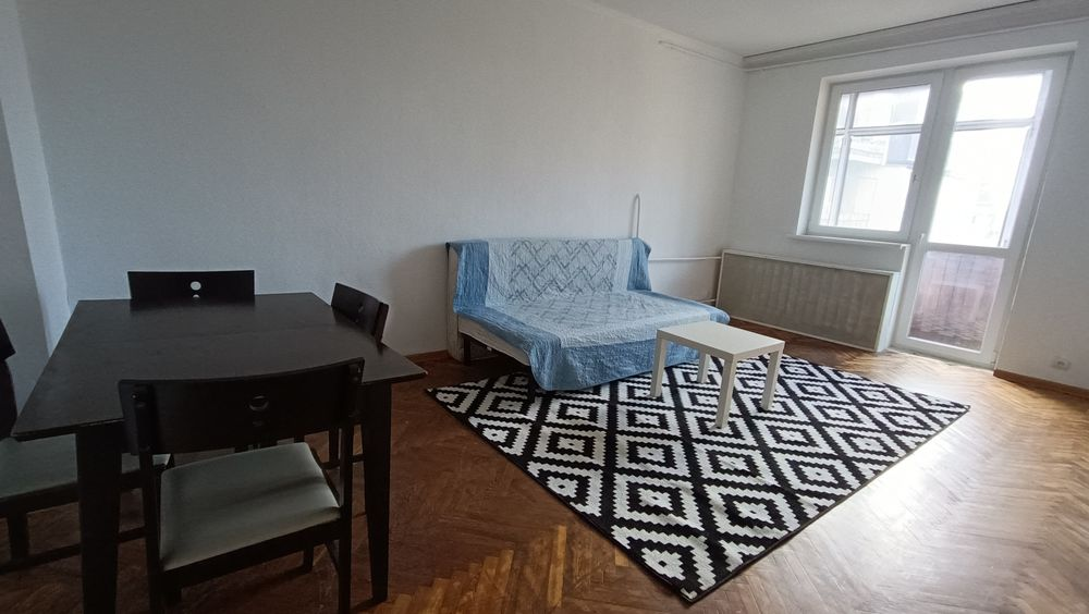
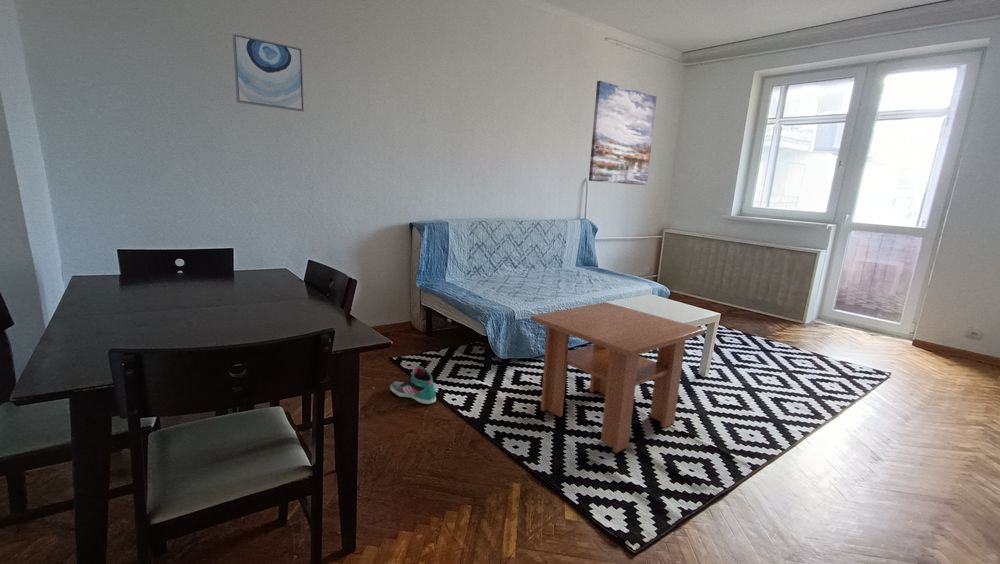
+ wall art (623, 137)
+ wall art (269, 74)
+ sneaker (412, 381)
+ coffee table (611, 370)
